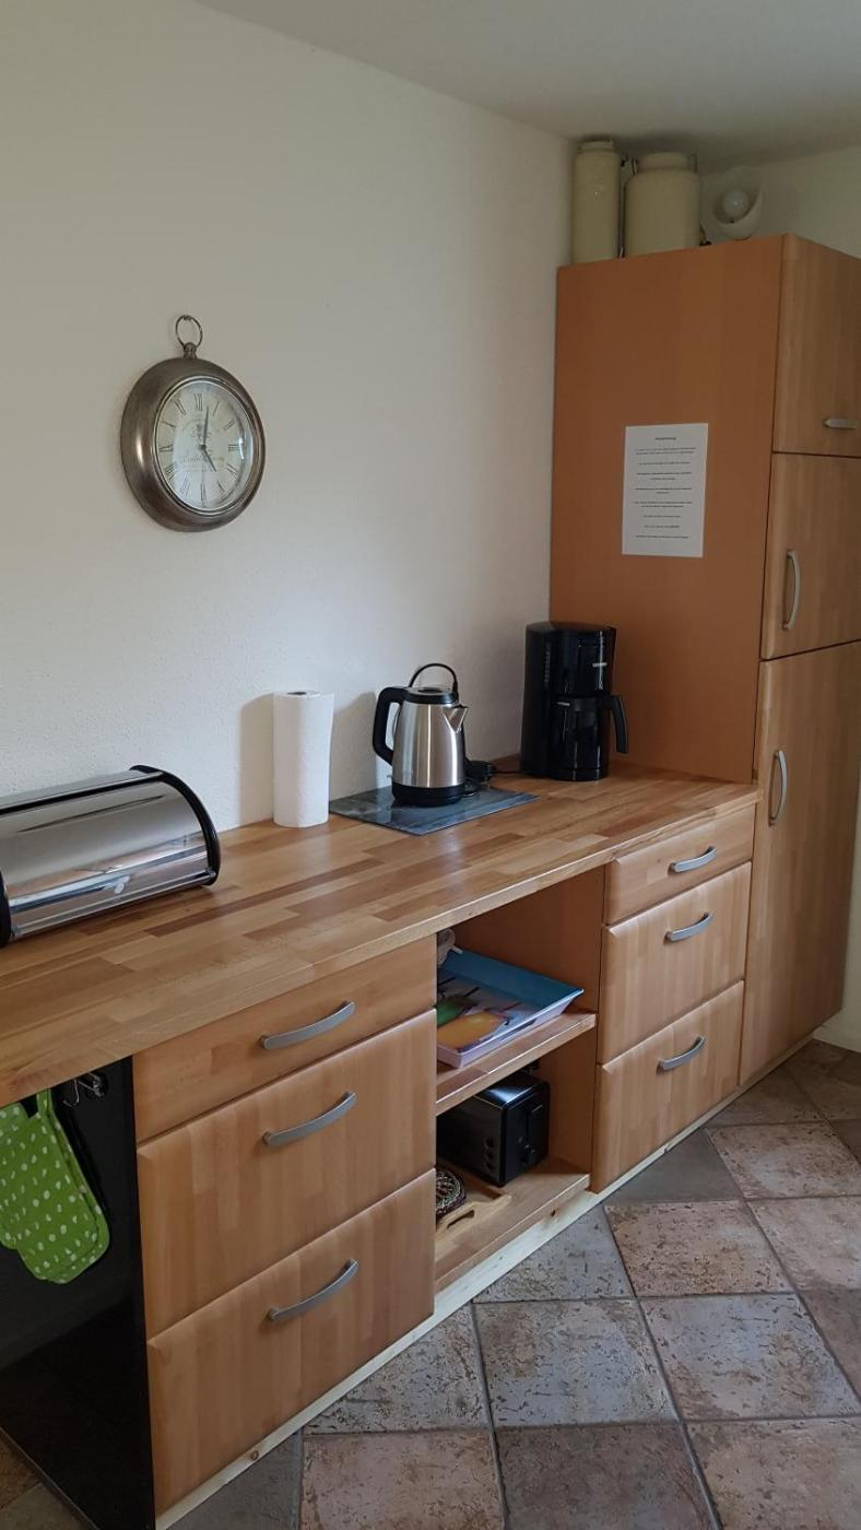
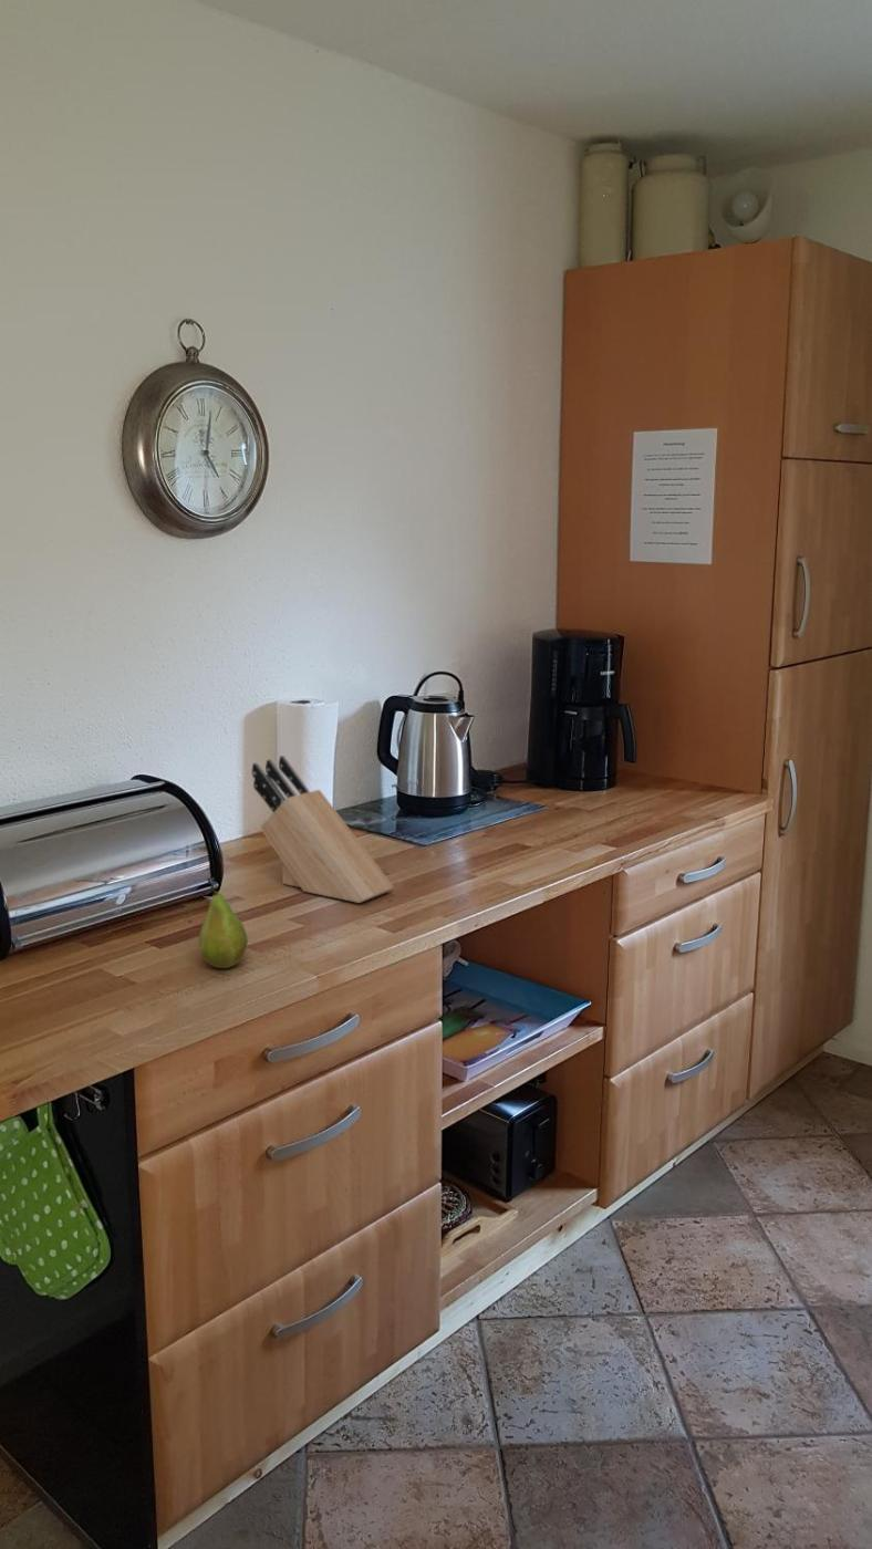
+ knife block (316, 825)
+ fruit (222, 923)
